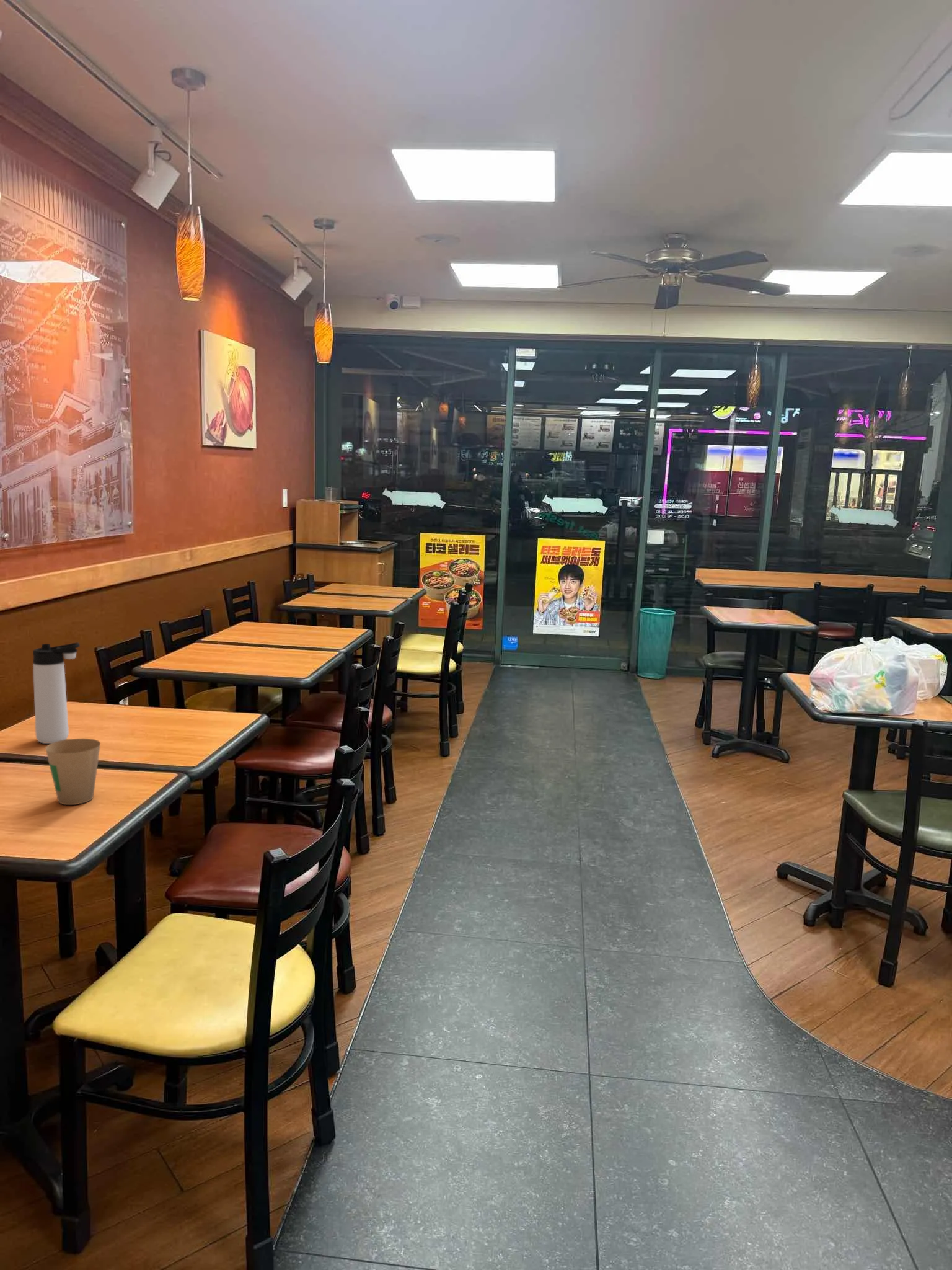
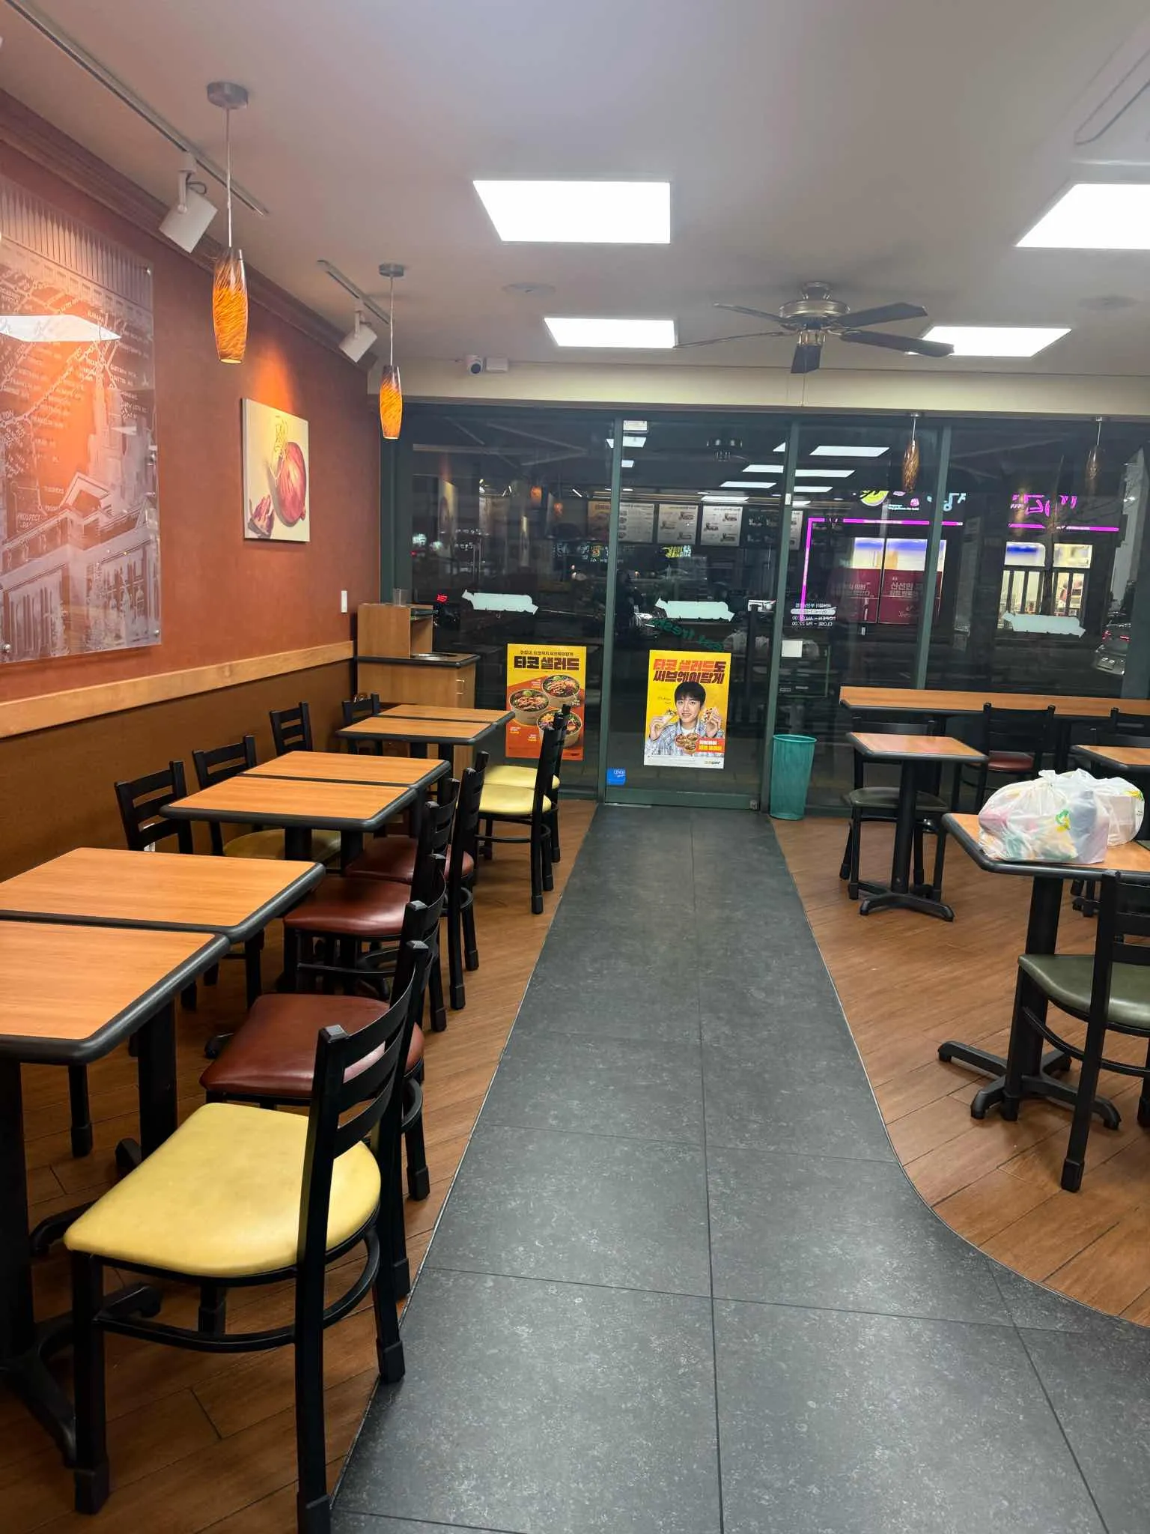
- thermos bottle (58, 692)
- paper cup (74, 772)
